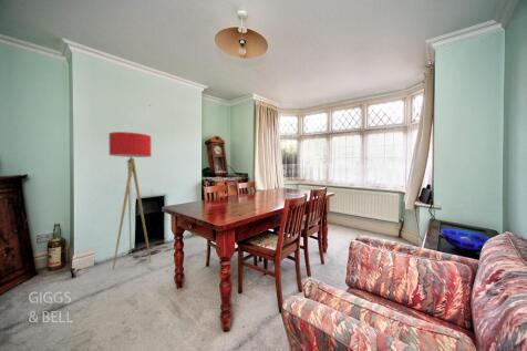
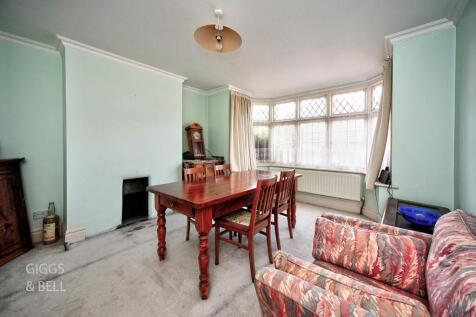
- floor lamp (130, 198)
